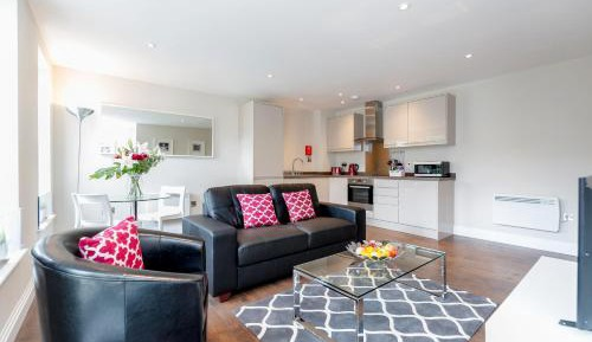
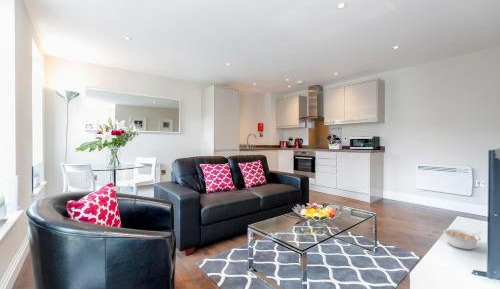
+ legume (461, 238)
